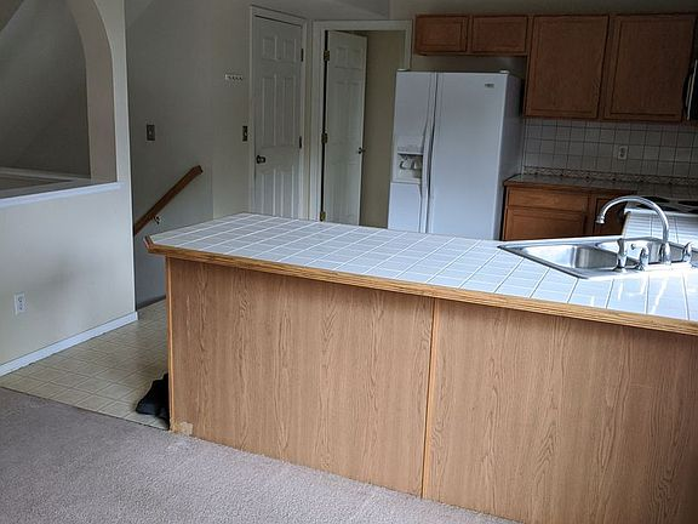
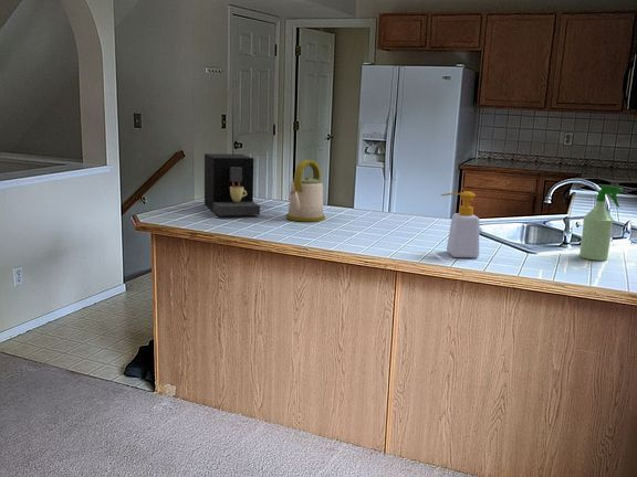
+ kettle (304, 189)
+ coffee maker (230, 183)
+ spray bottle (597, 222)
+ soap bottle (458, 223)
